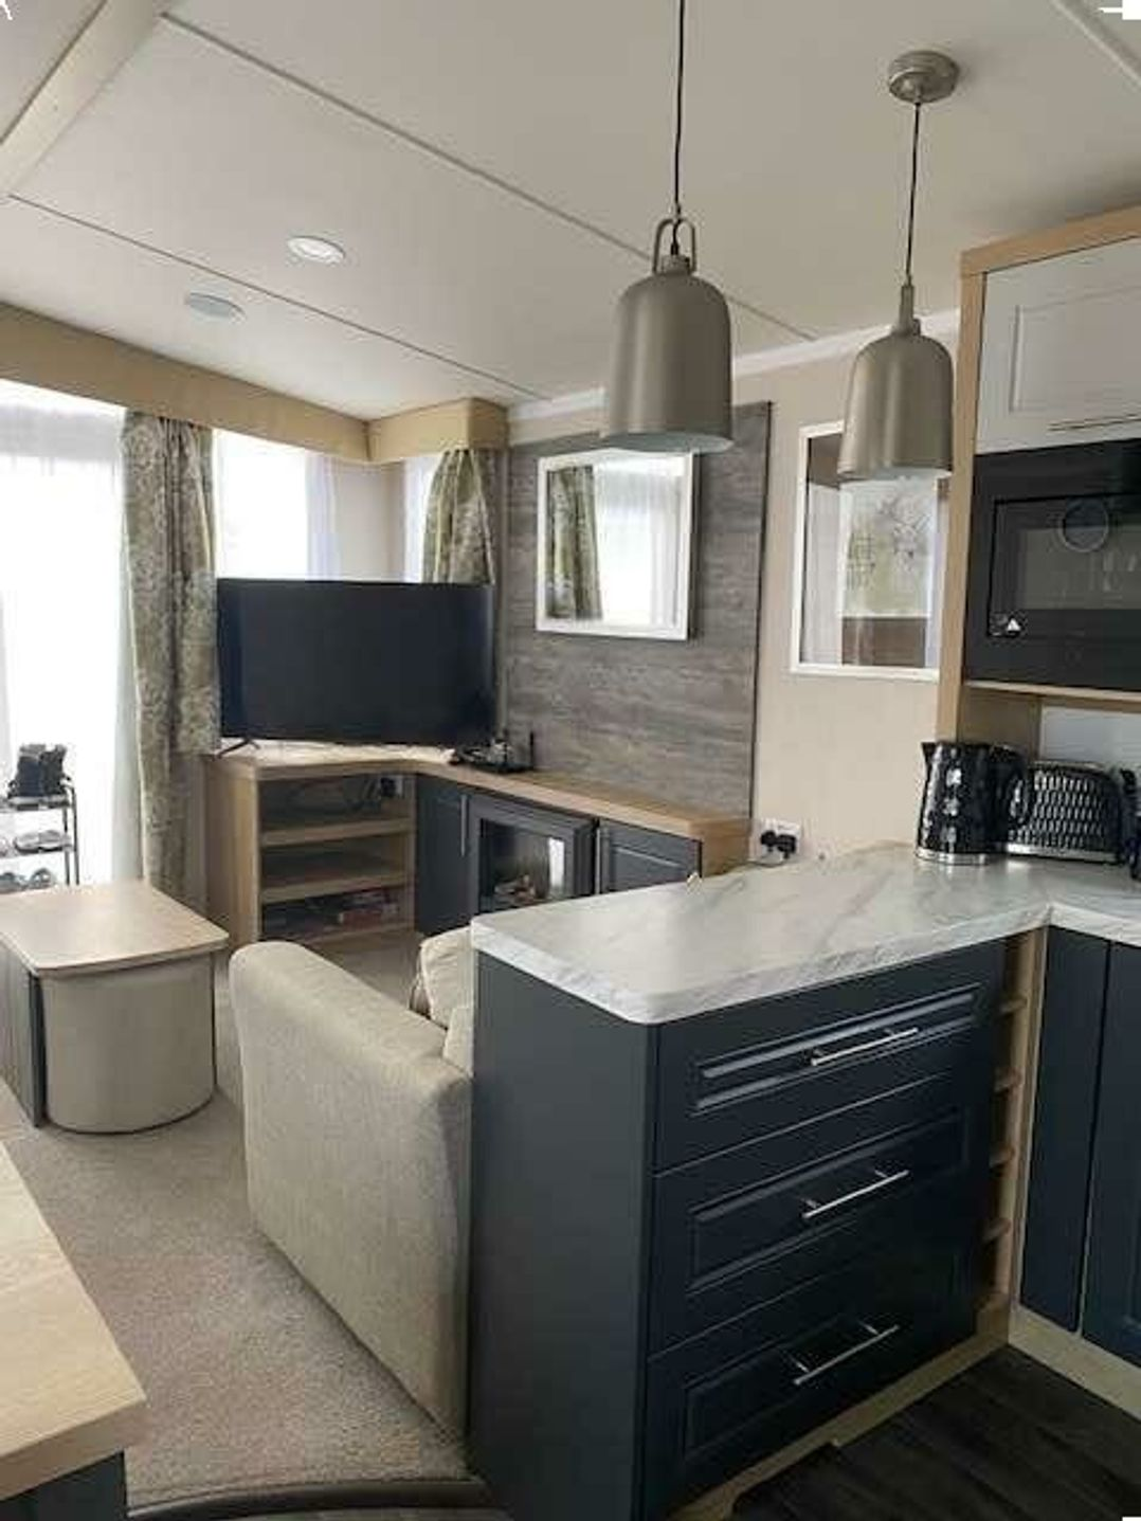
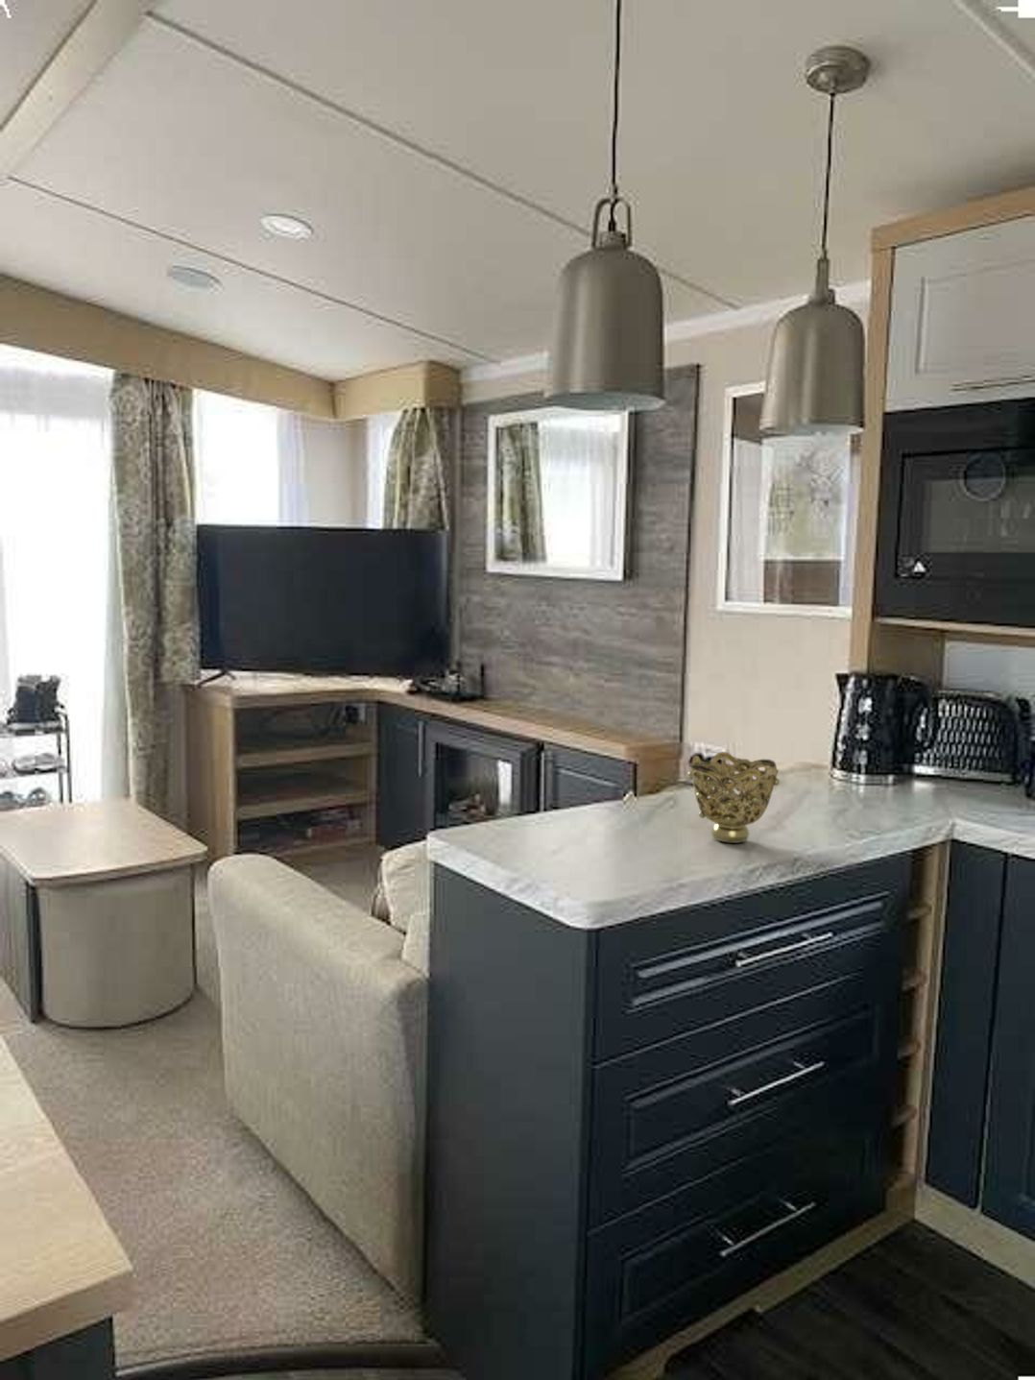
+ decorative bowl (732, 800)
